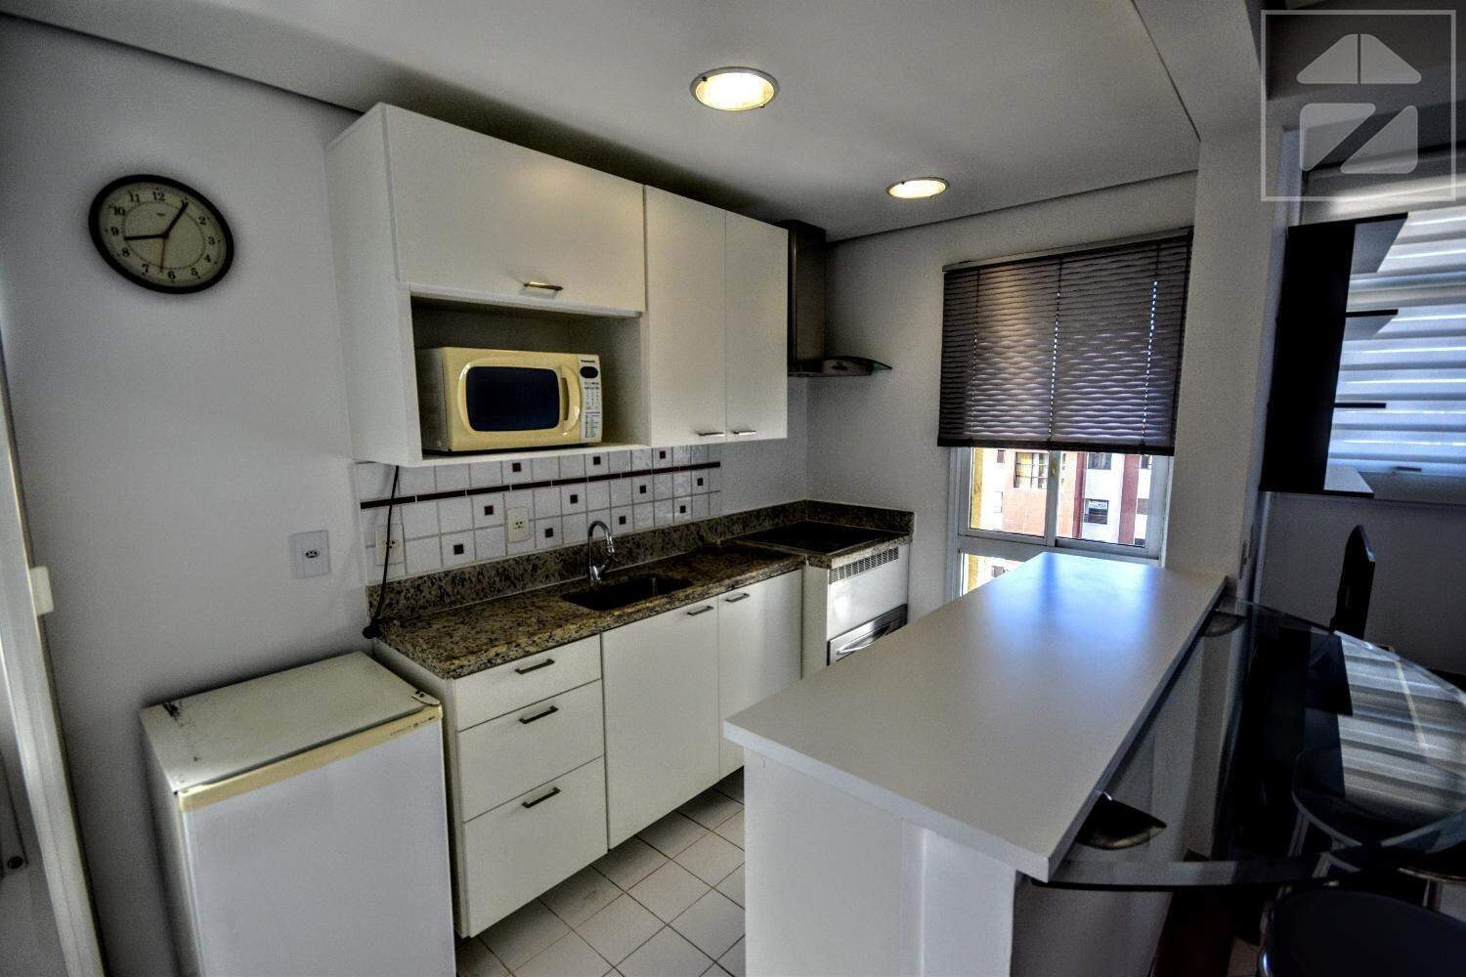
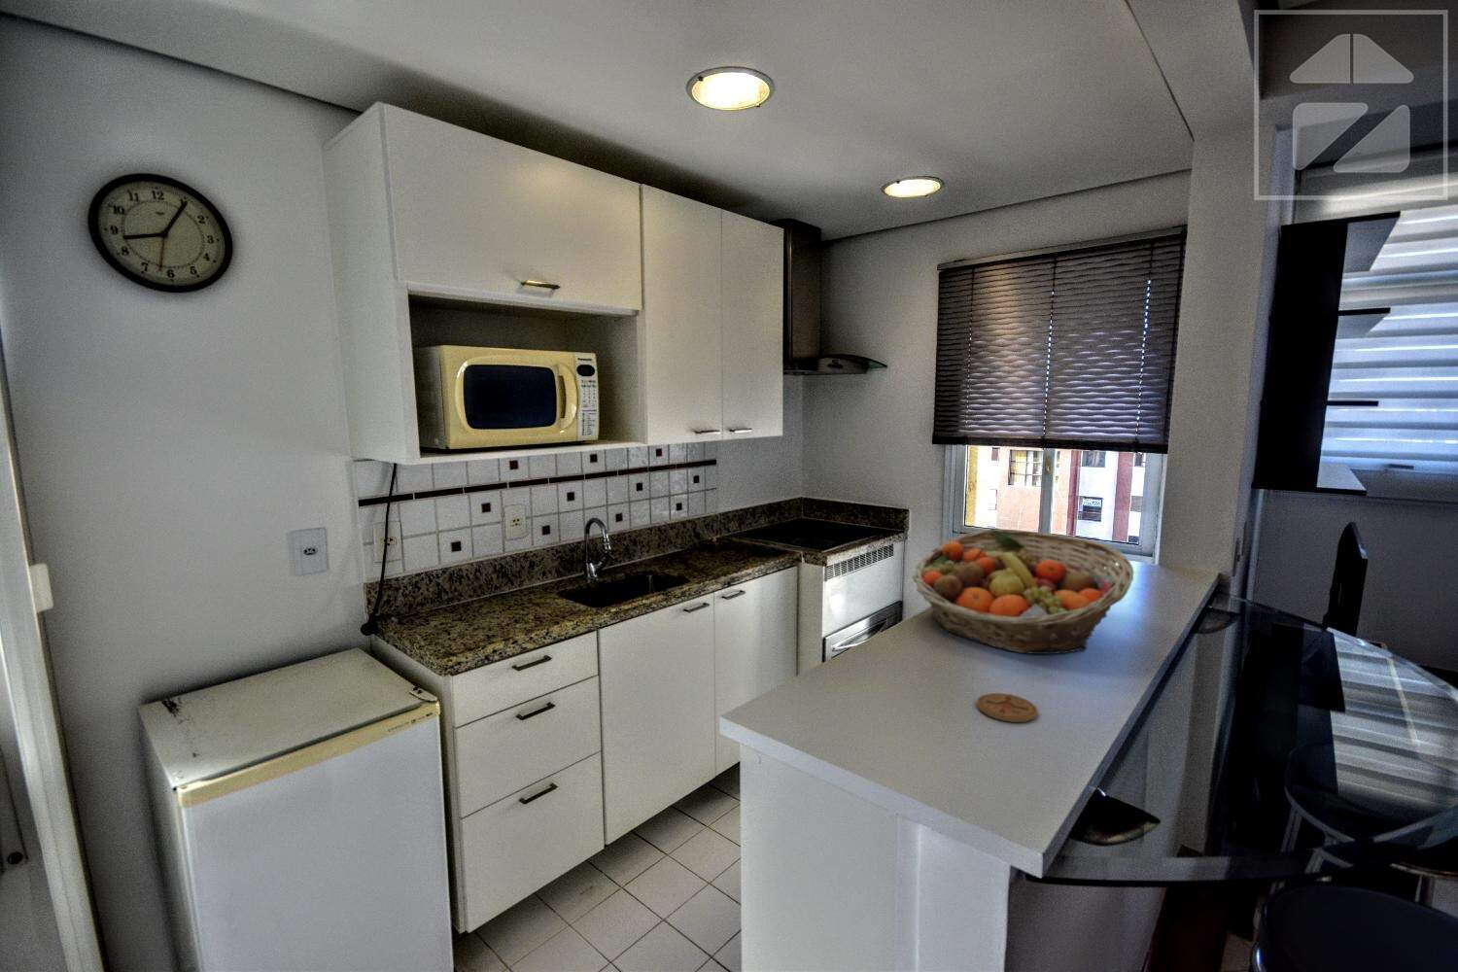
+ fruit basket (1014, 585)
+ coaster (1006, 706)
